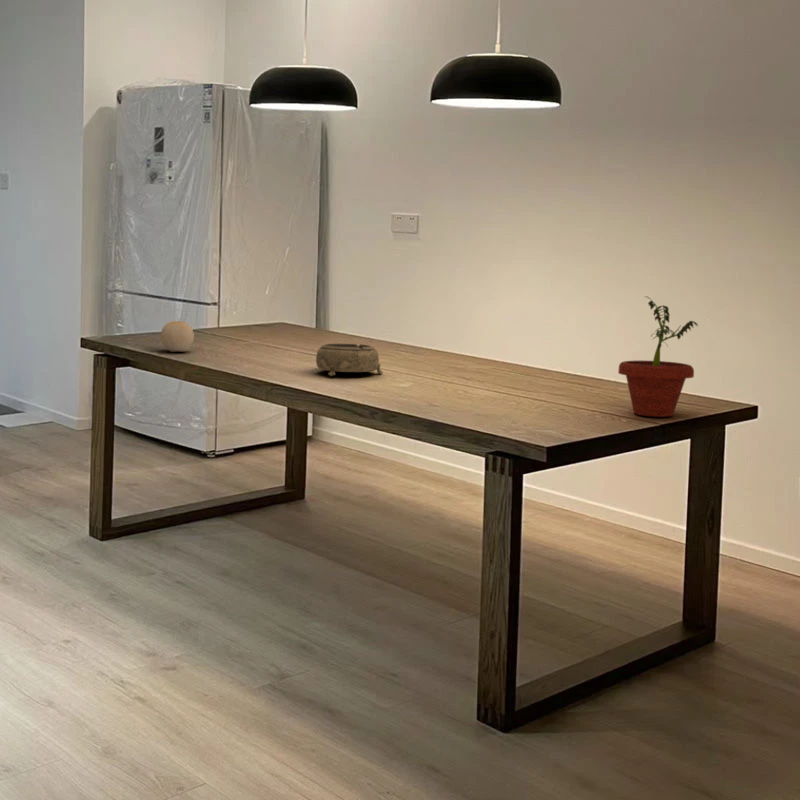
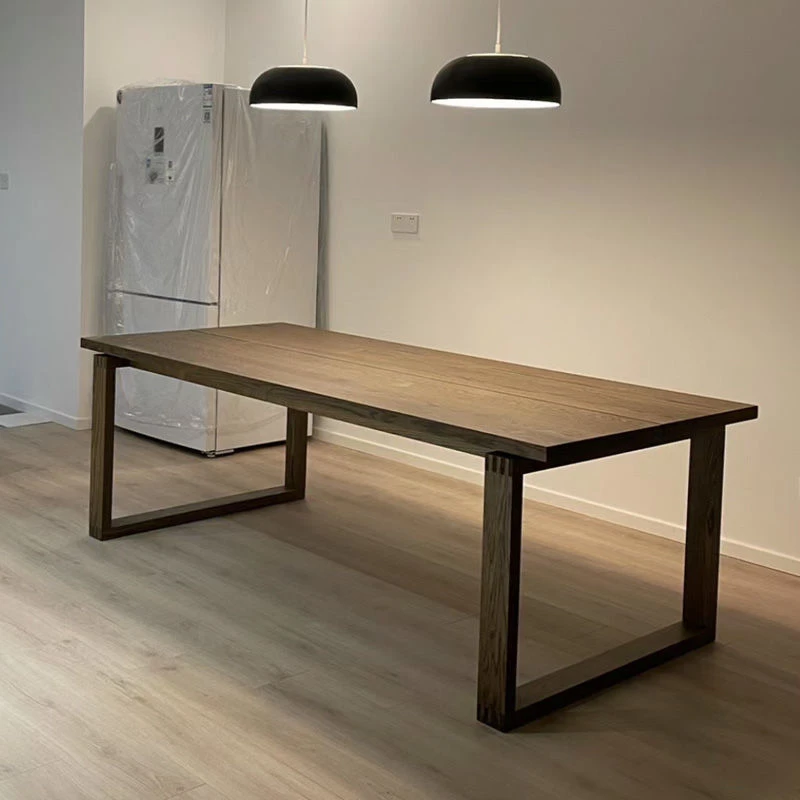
- decorative bowl (349, 359)
- potted plant (658, 355)
- fruit (177, 336)
